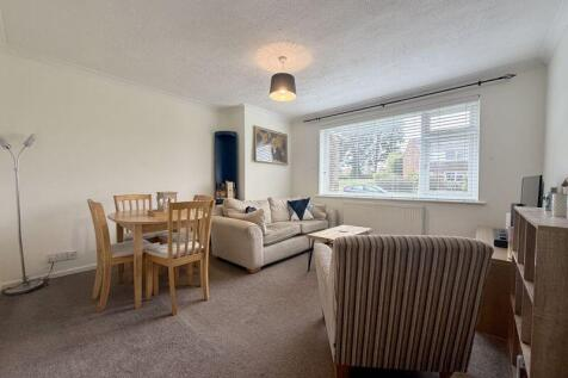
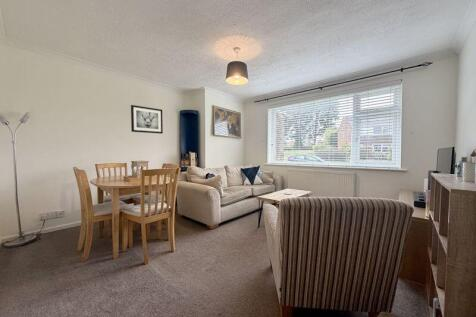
+ wall art (147, 120)
